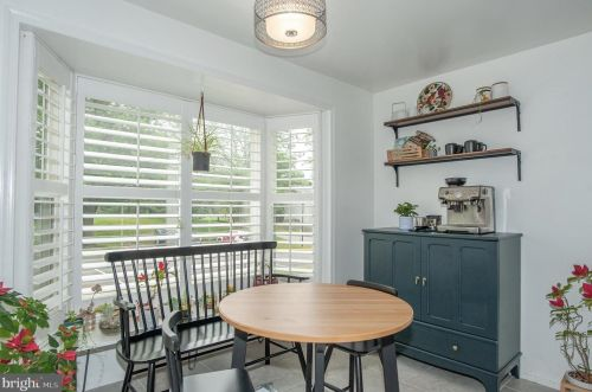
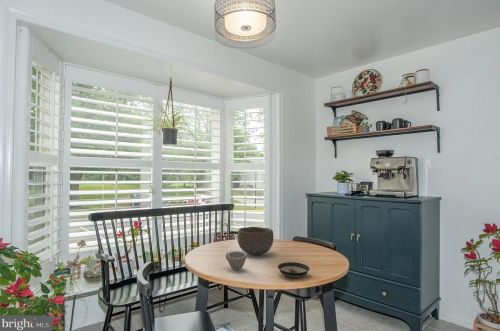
+ saucer (293, 271)
+ cup (234, 260)
+ bowl (255, 241)
